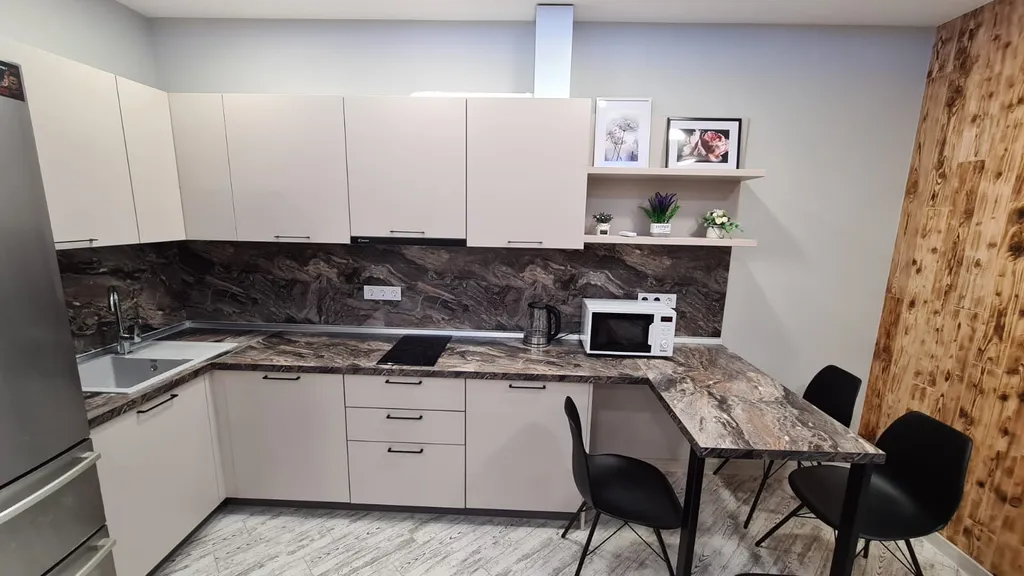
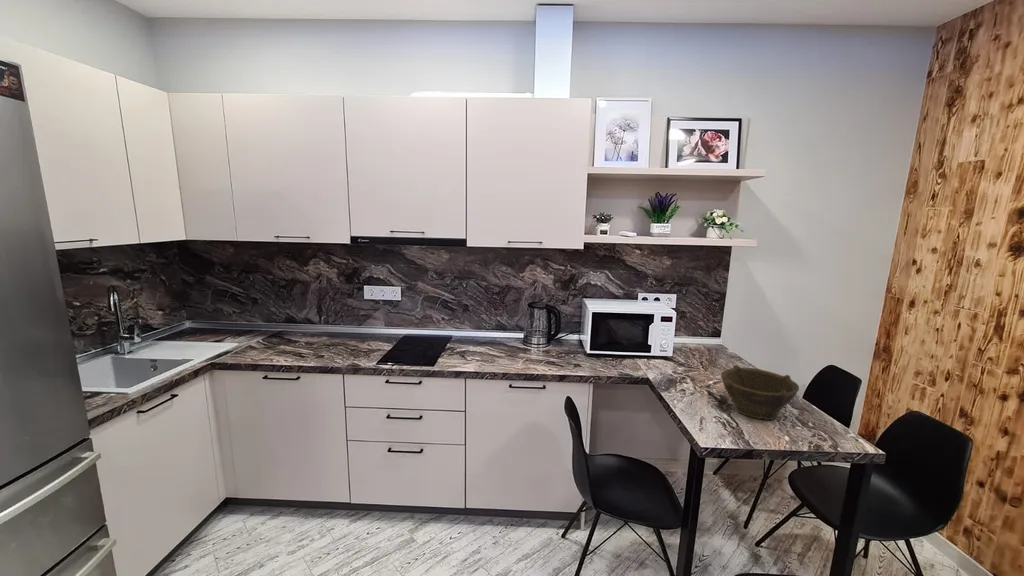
+ bowl (755, 394)
